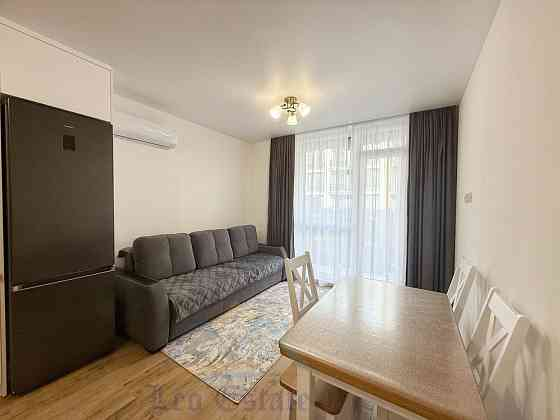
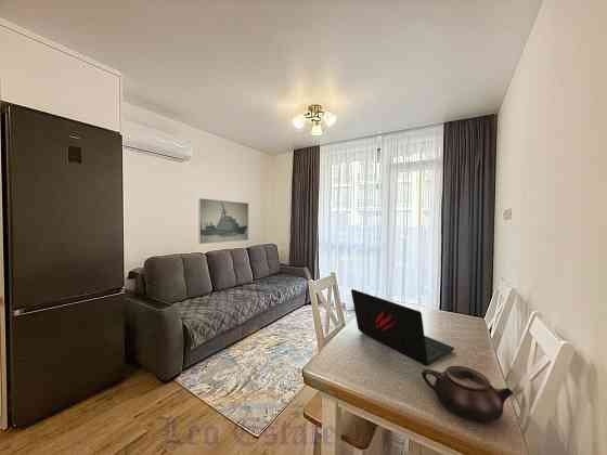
+ teapot (465, 386)
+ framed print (225, 221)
+ laptop (400, 317)
